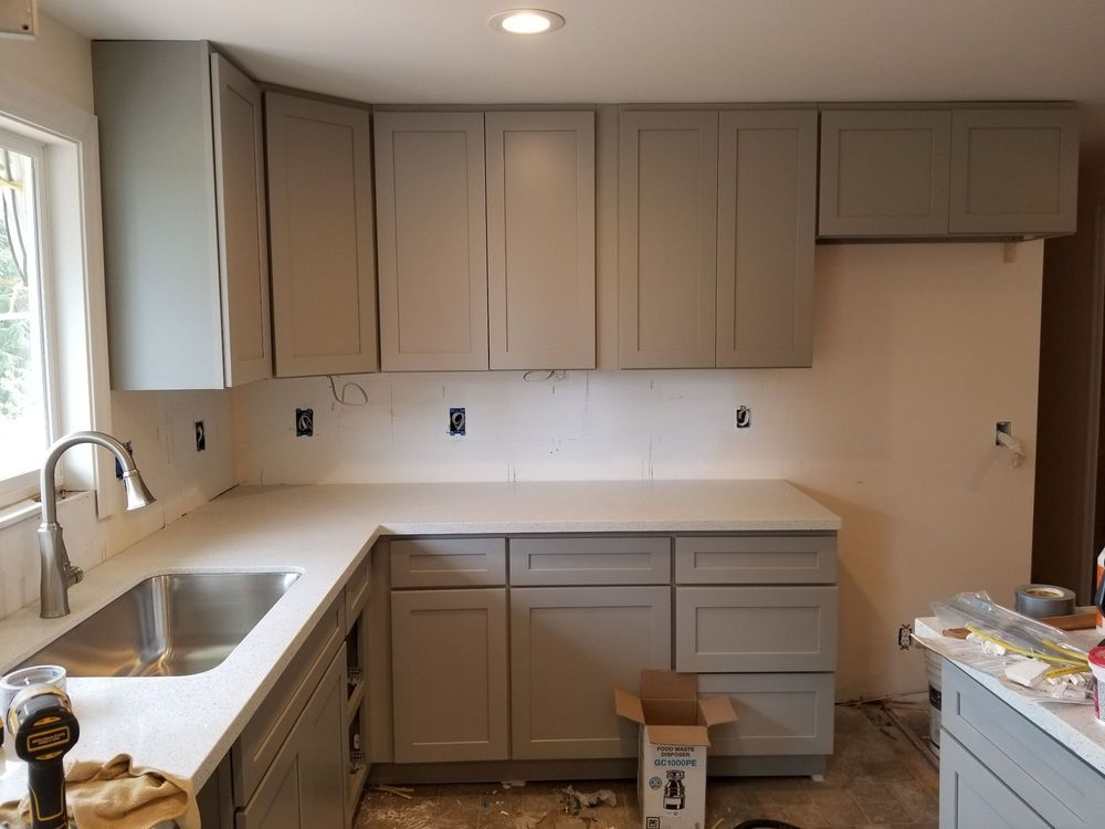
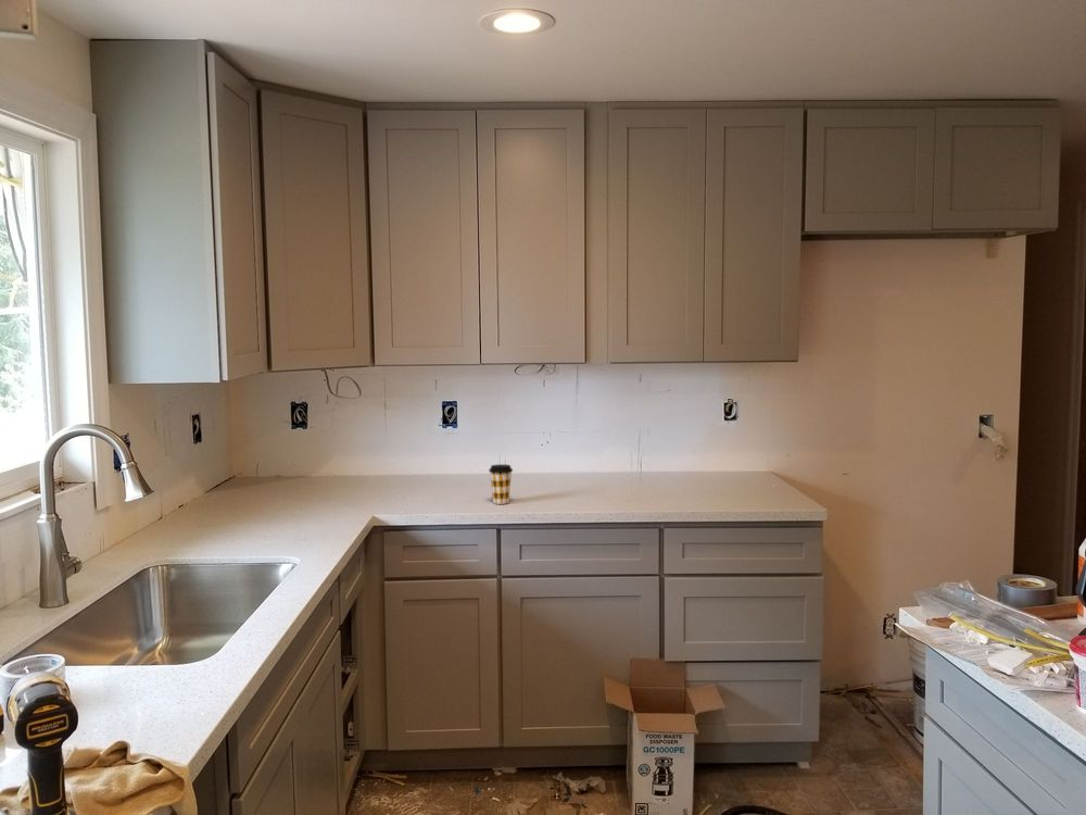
+ coffee cup (501, 484)
